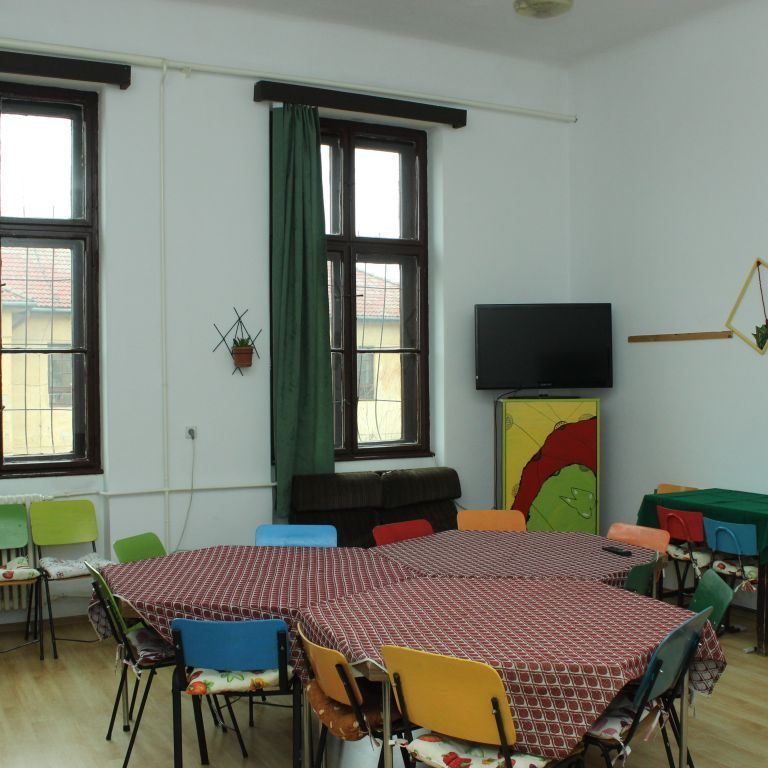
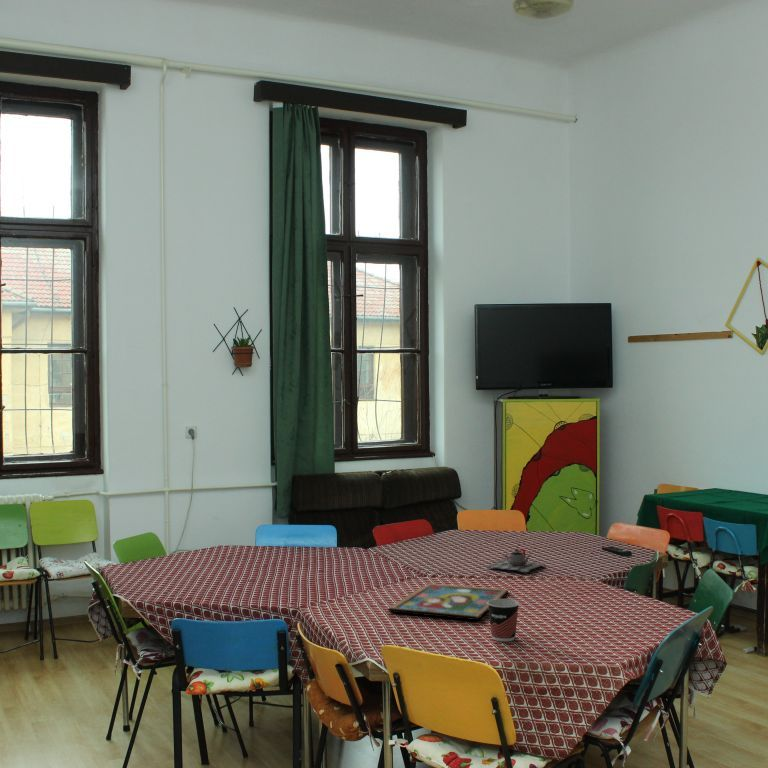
+ teapot (516, 558)
+ cup (503, 620)
+ framed painting (450, 600)
